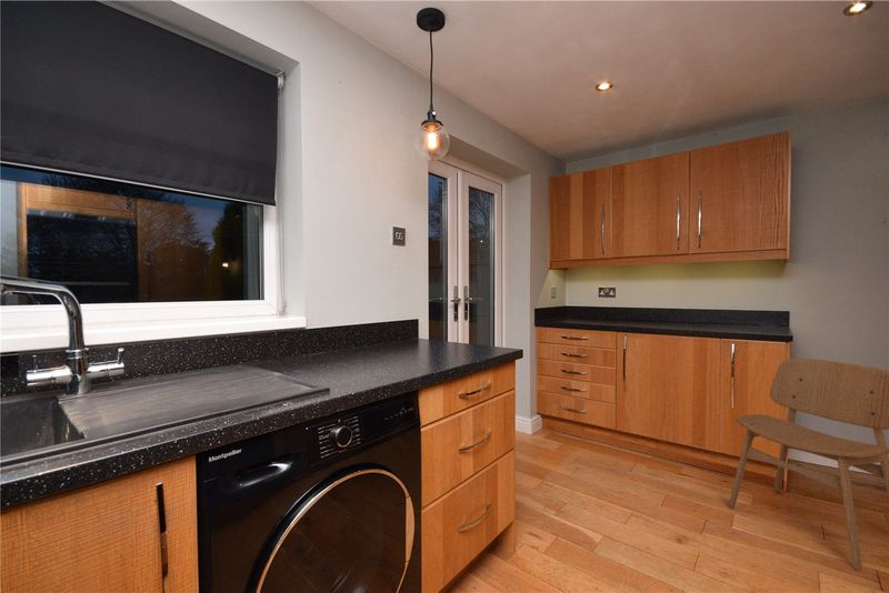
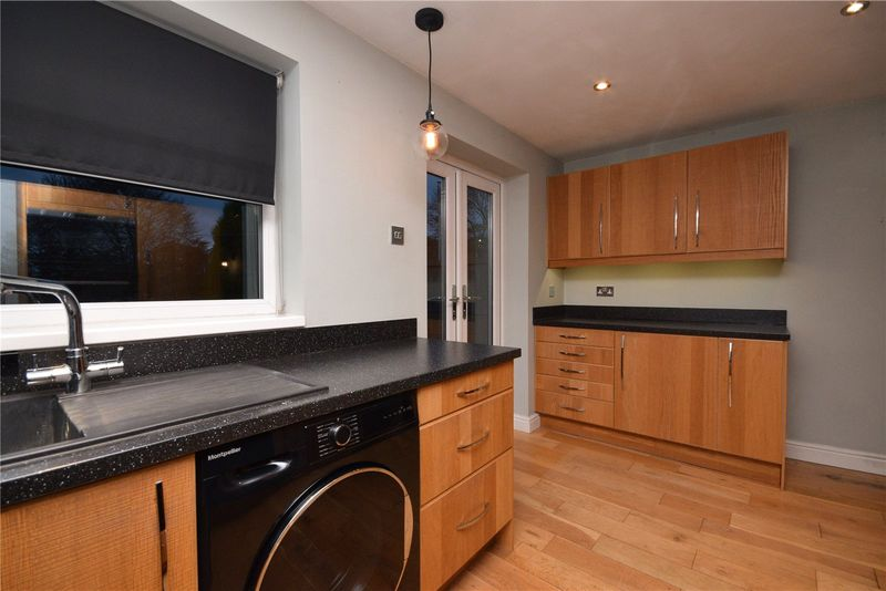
- dining chair (811, 445)
